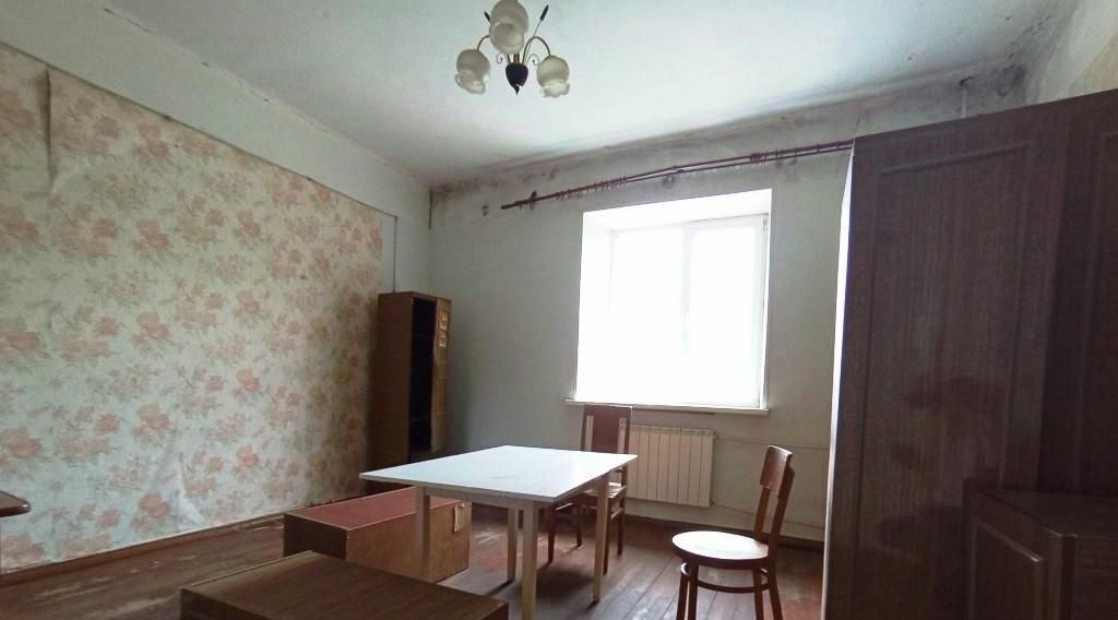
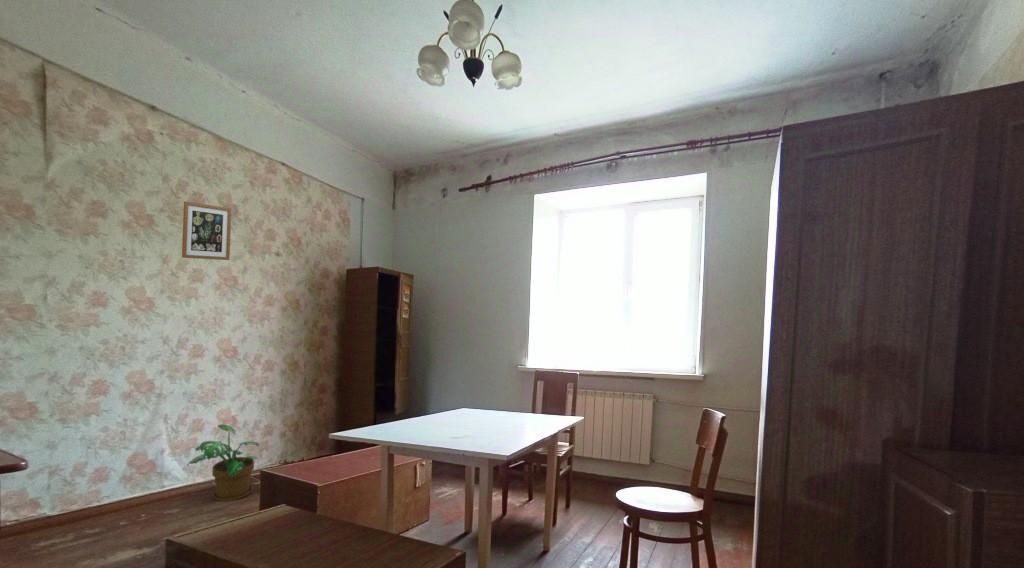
+ wall art (207, 232)
+ potted plant (221, 464)
